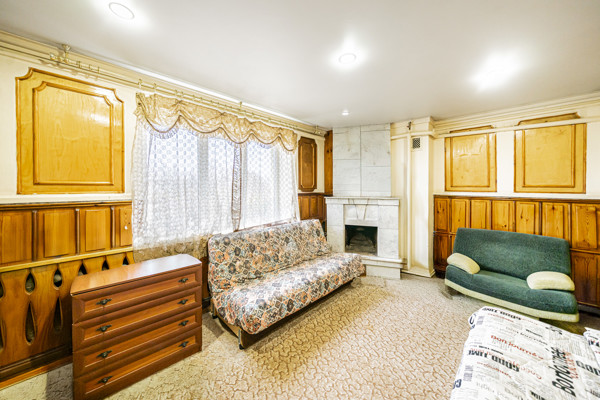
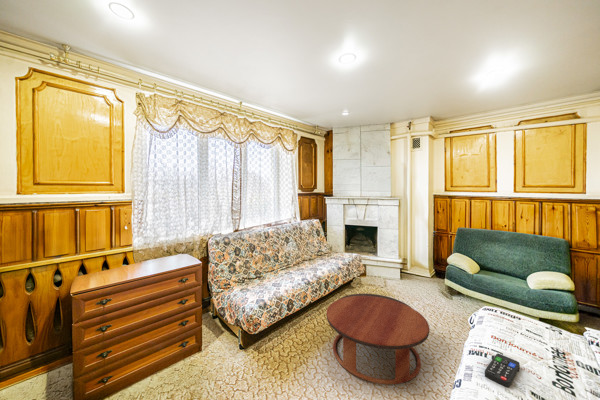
+ coffee table (374, 331)
+ remote control (502, 368)
